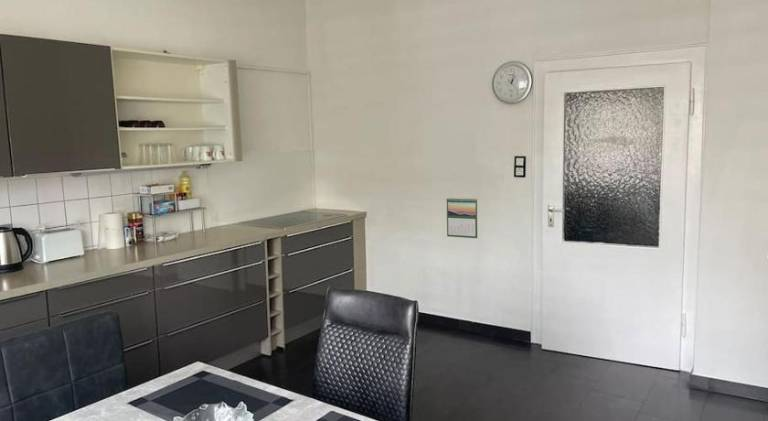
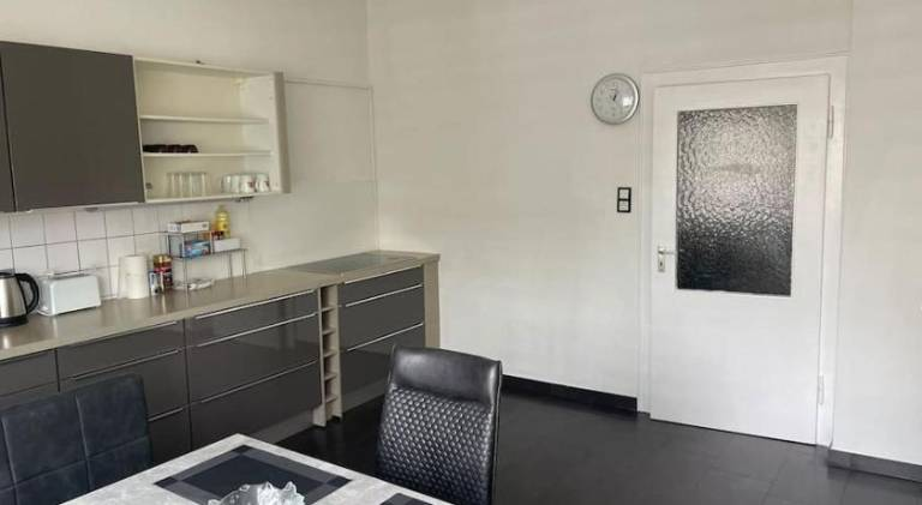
- calendar (461, 217)
